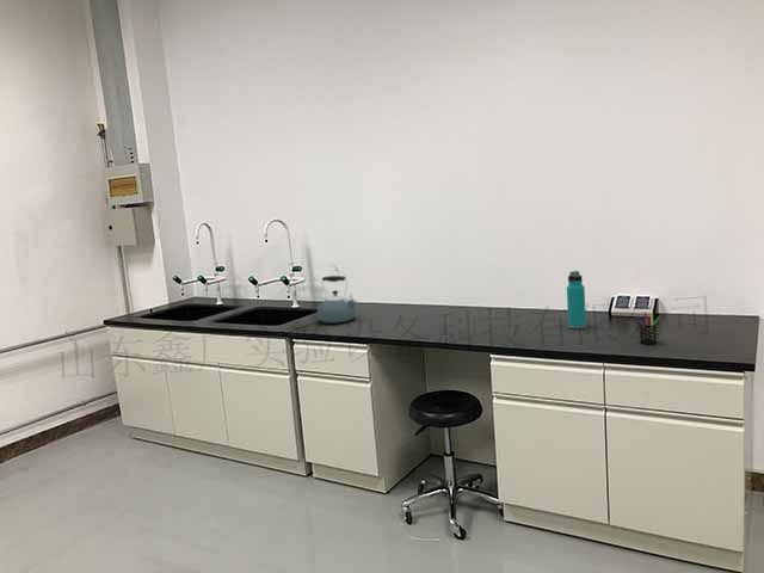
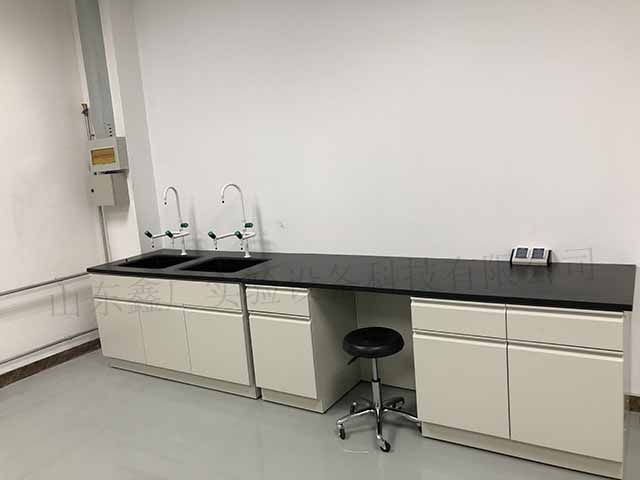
- water bottle (575, 298)
- pen holder (649, 326)
- kettle (338, 297)
